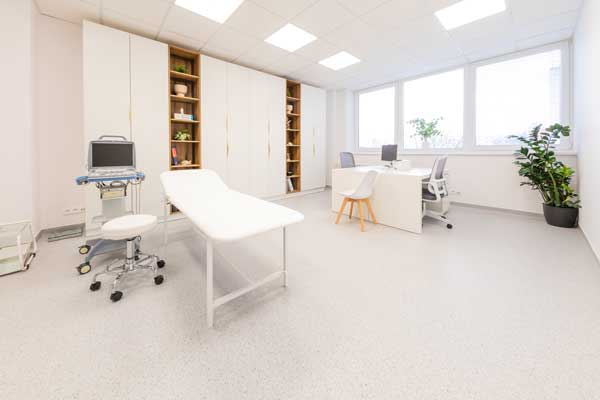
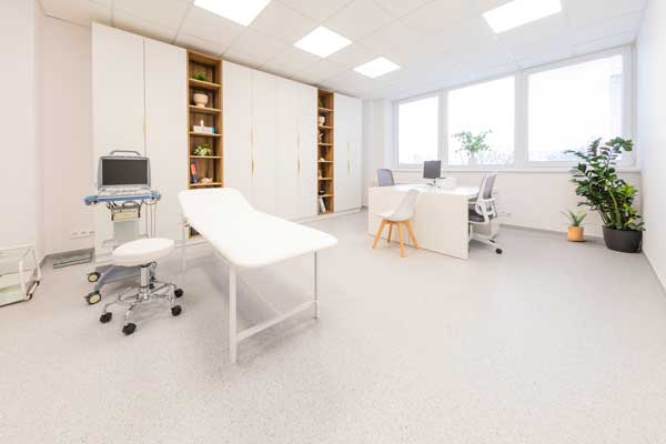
+ house plant (575, 222)
